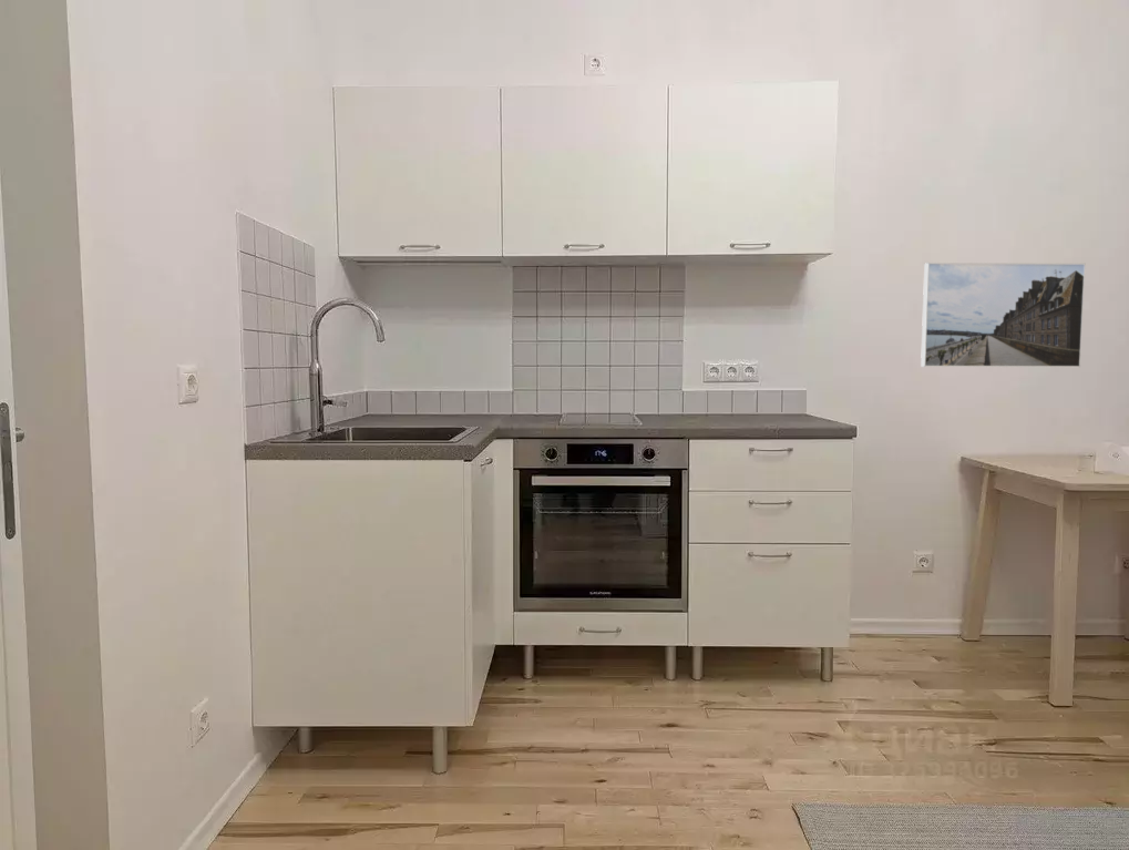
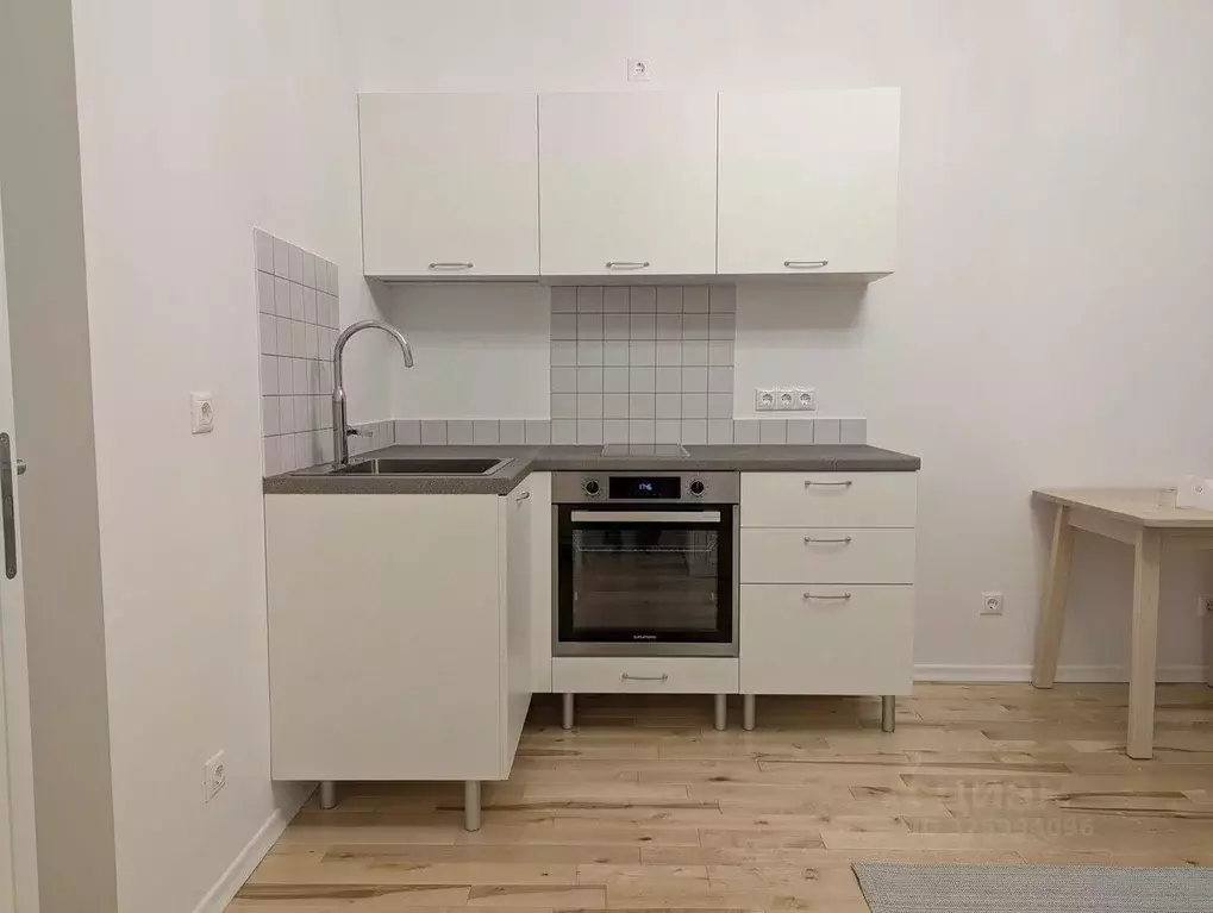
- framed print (1002, 315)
